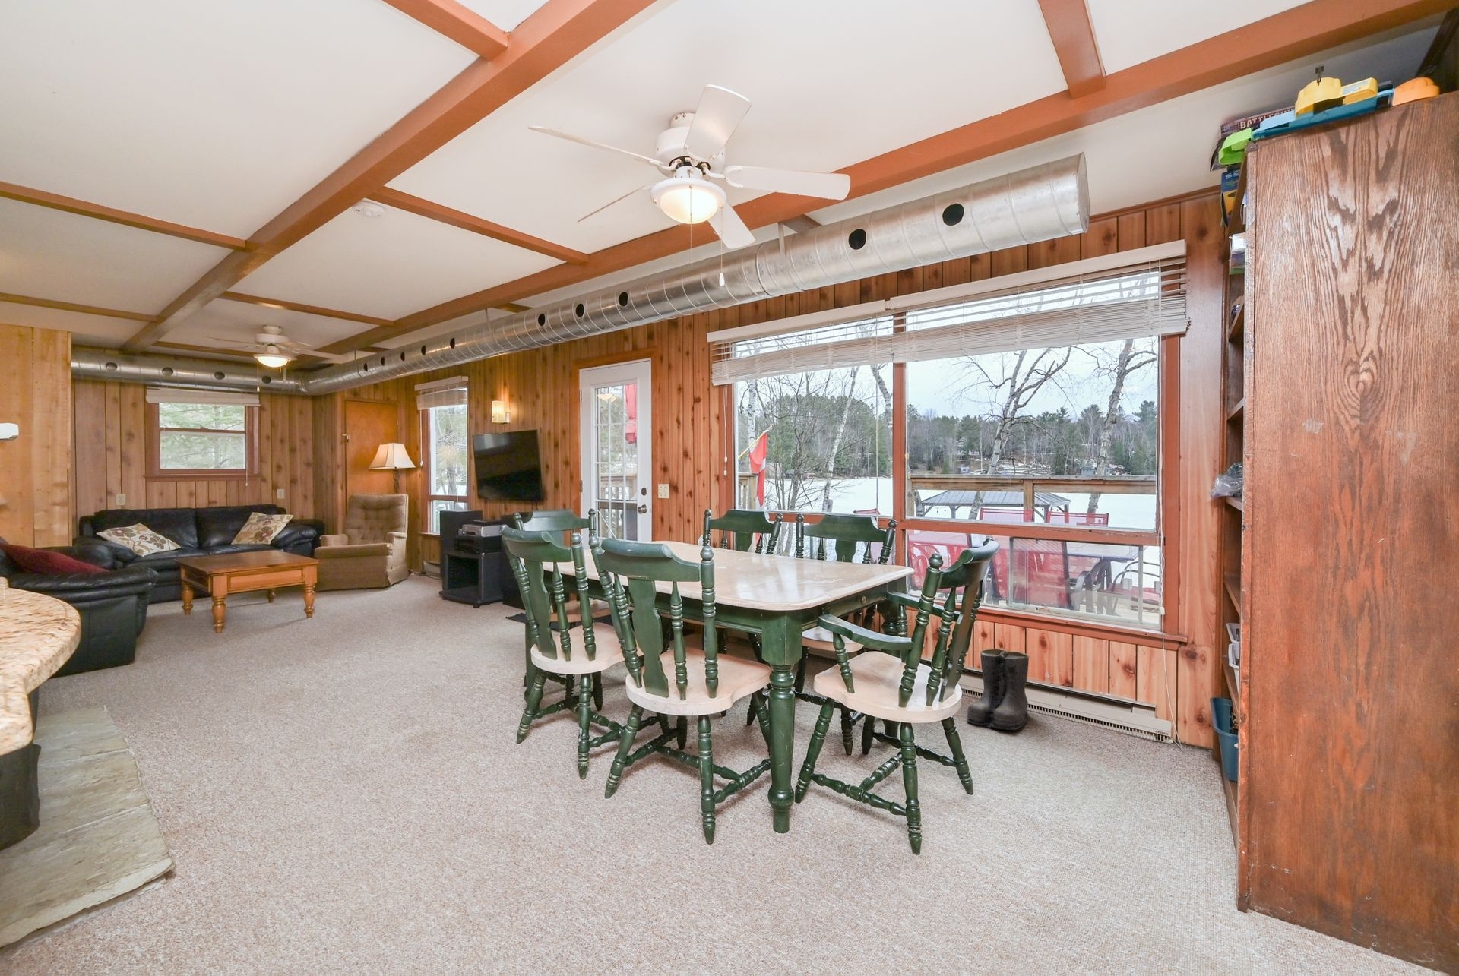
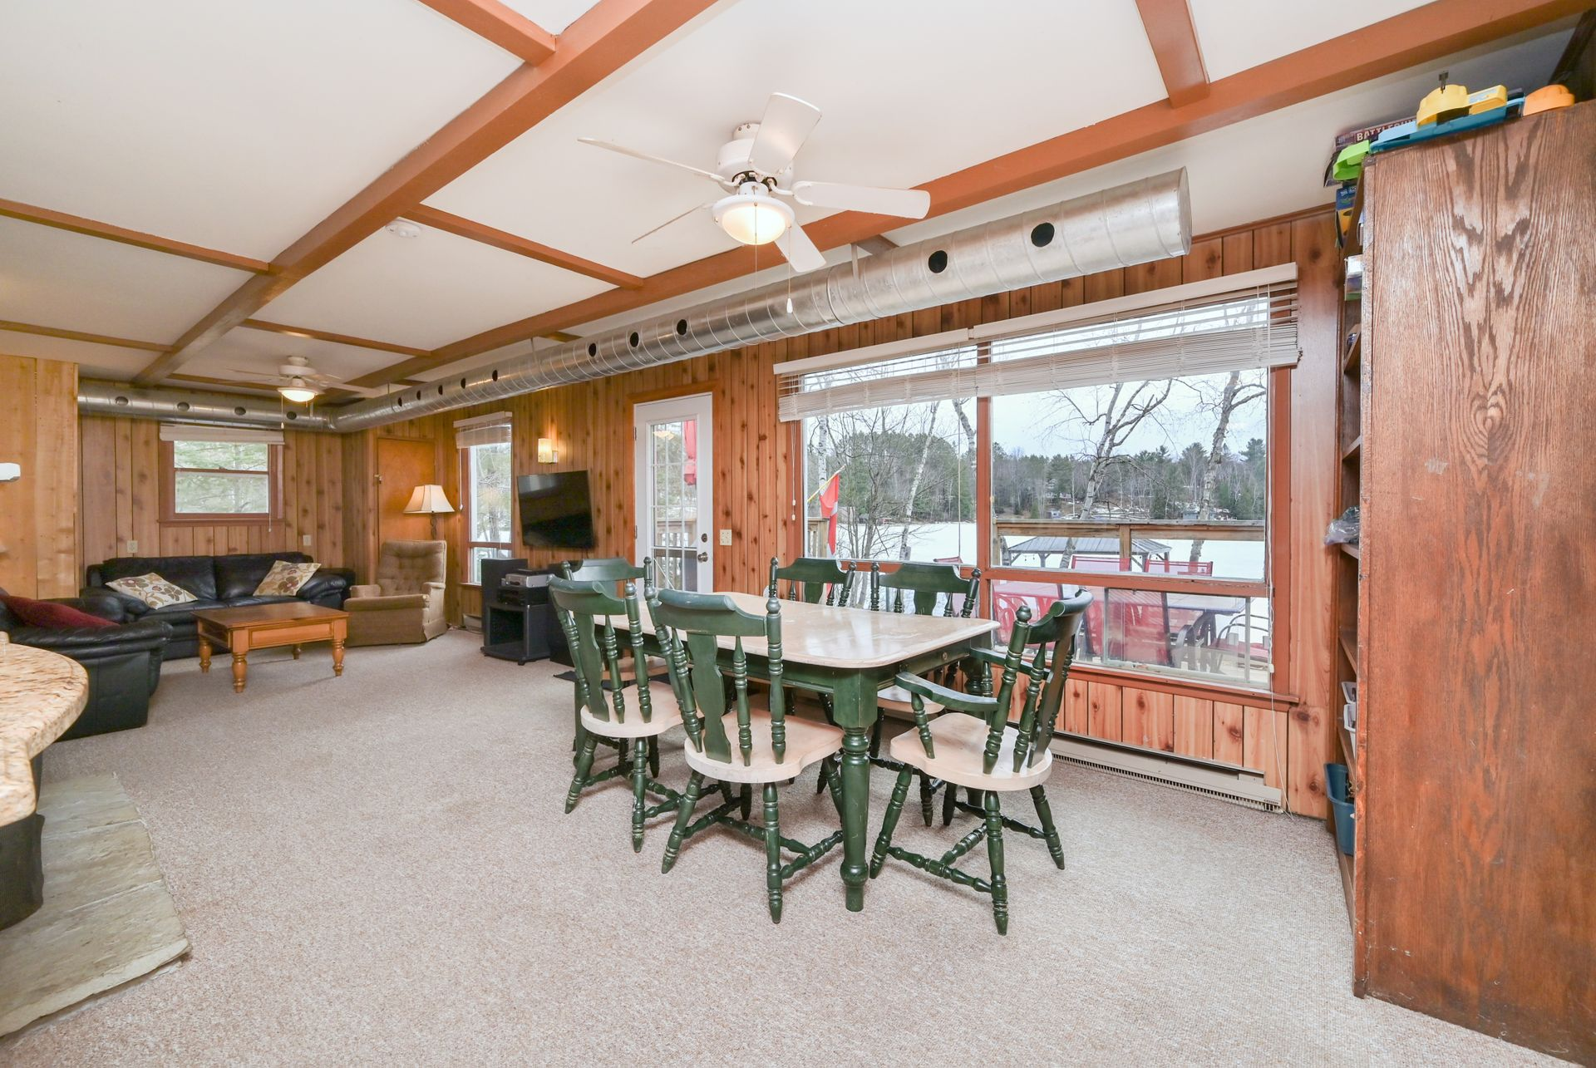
- boots (998, 686)
